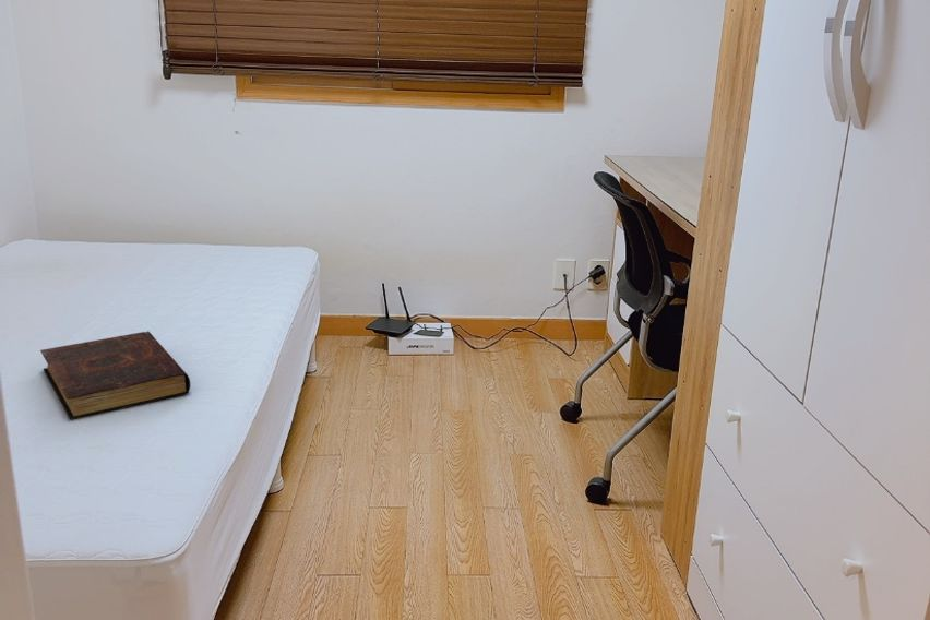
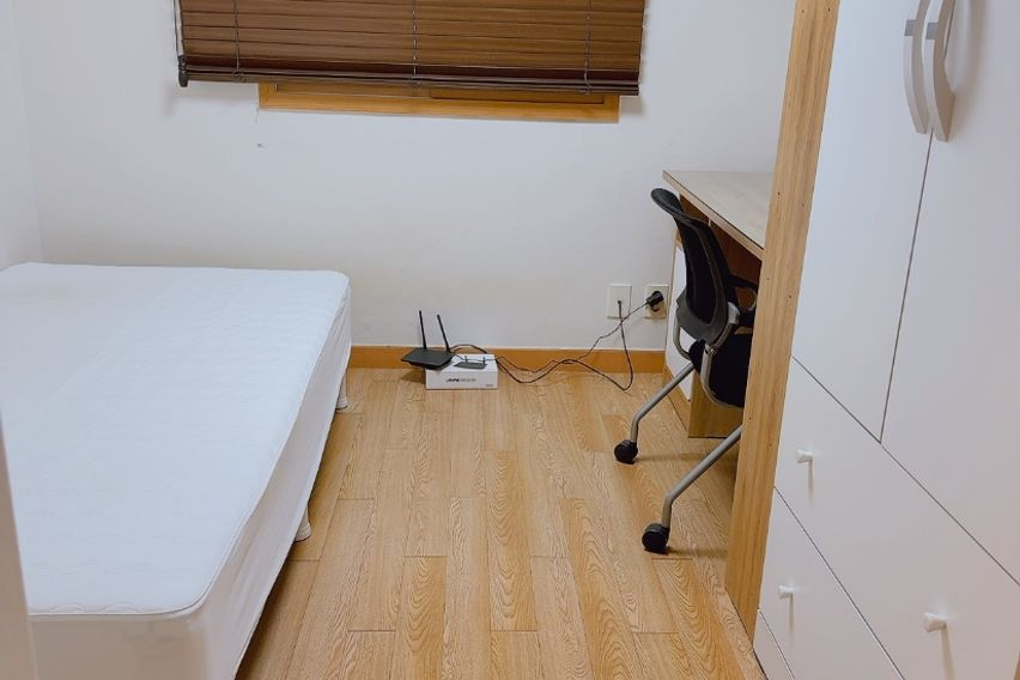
- book (114, 370)
